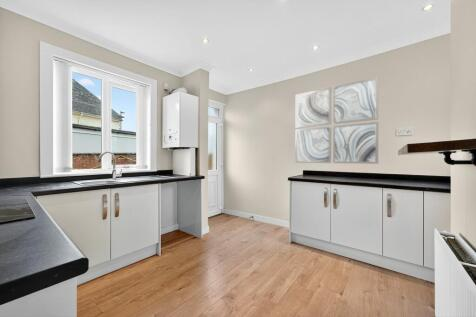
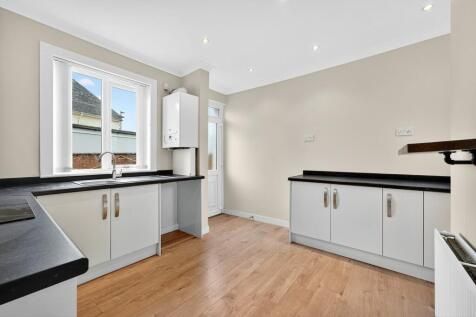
- wall art (333, 126)
